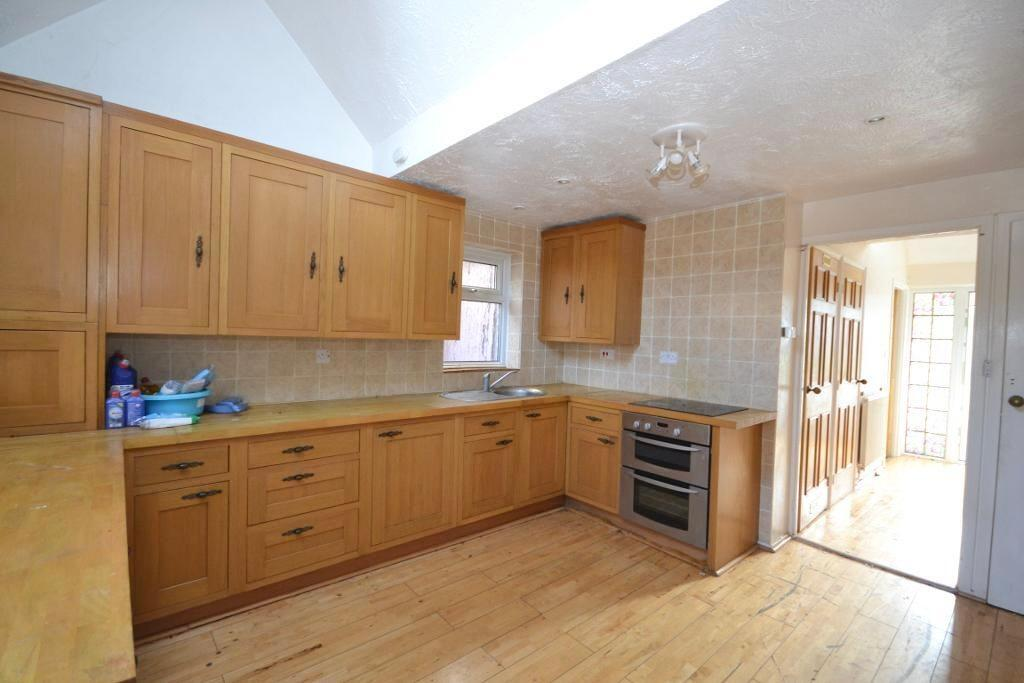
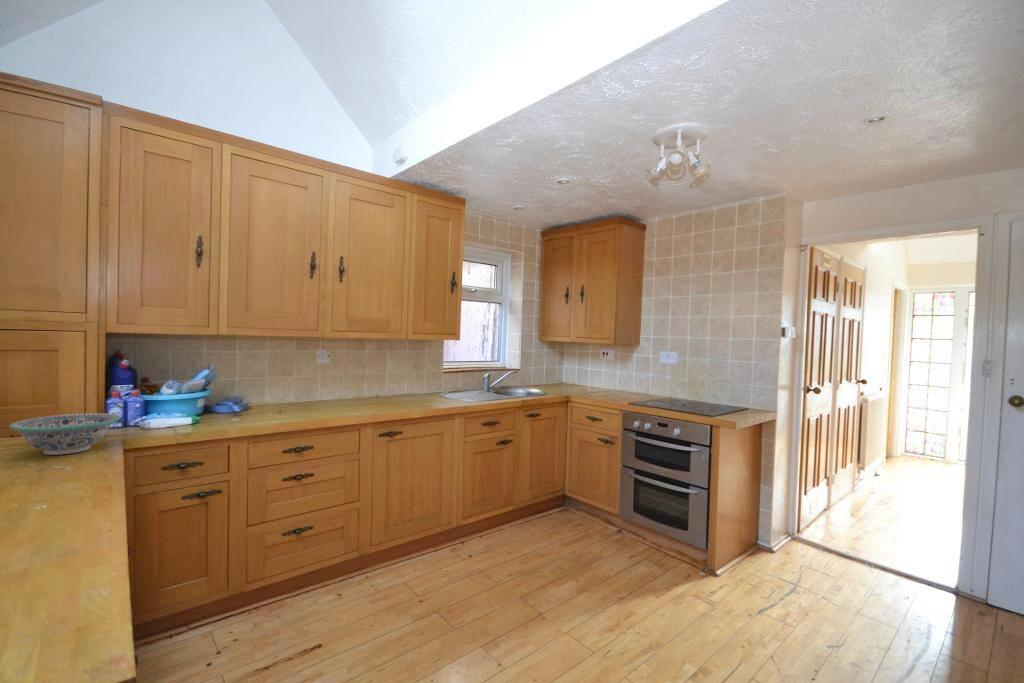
+ decorative bowl (67, 435)
